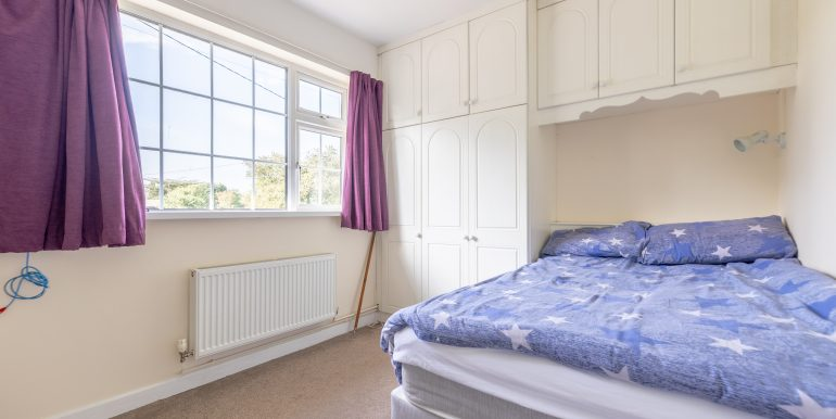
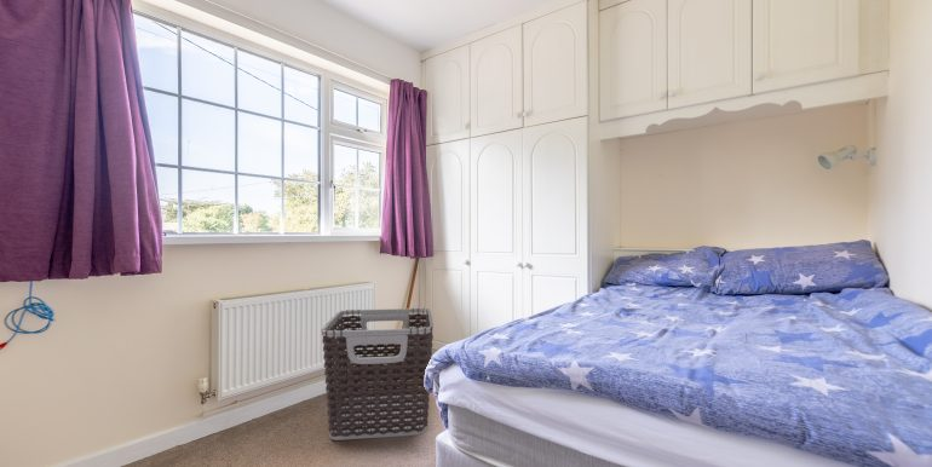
+ clothes hamper (381, 367)
